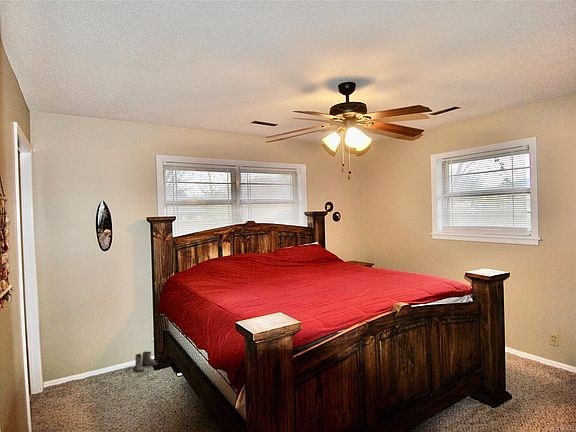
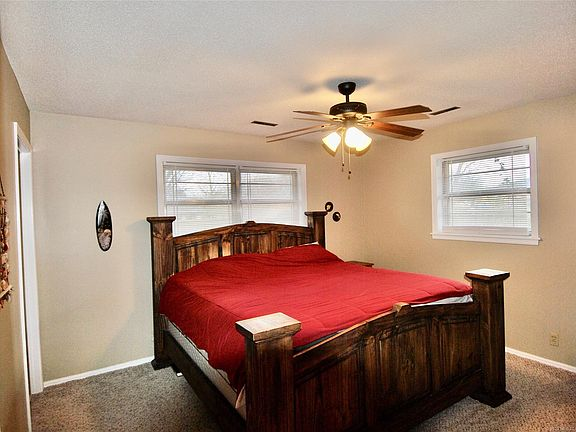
- boots (144, 360)
